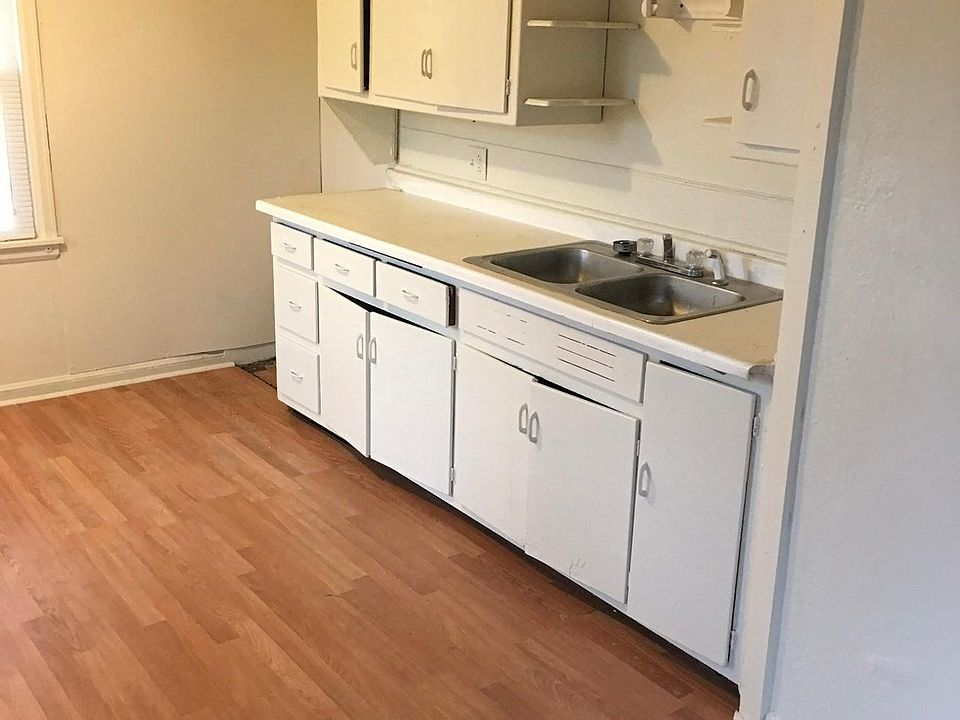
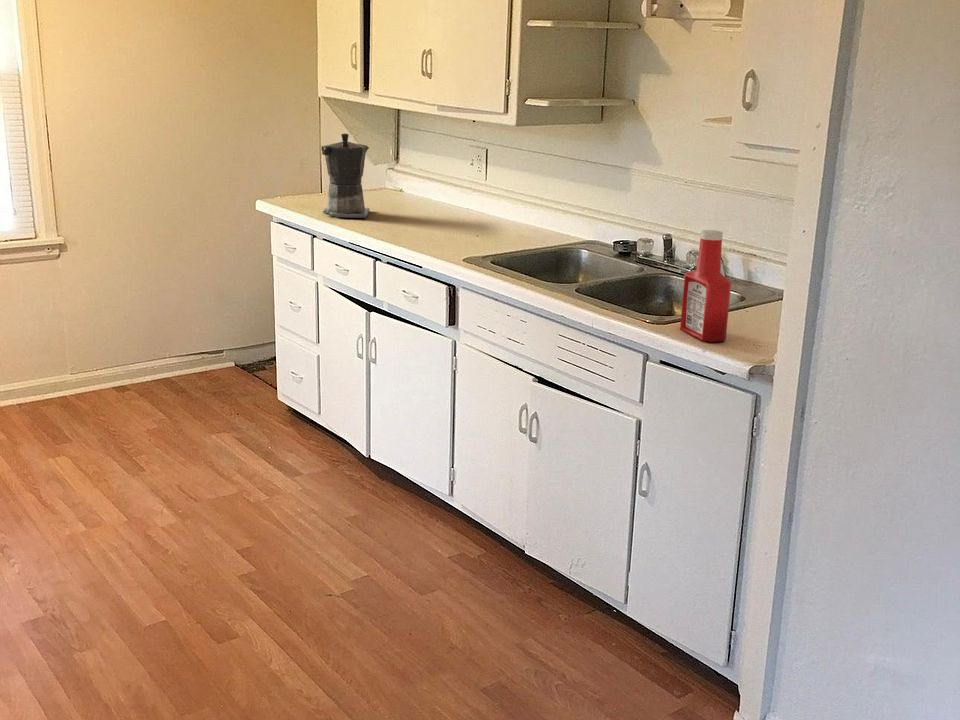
+ soap bottle (707, 283)
+ coffee maker (345, 174)
